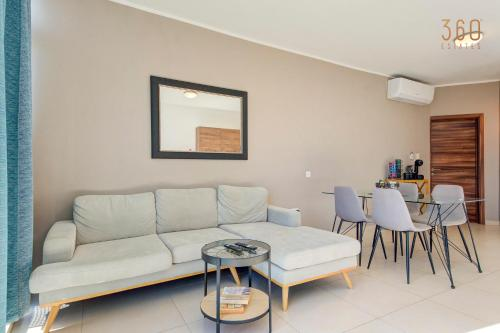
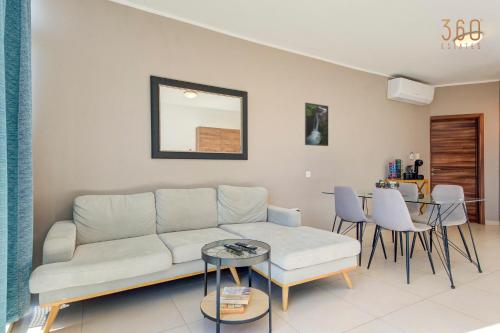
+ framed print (316, 124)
